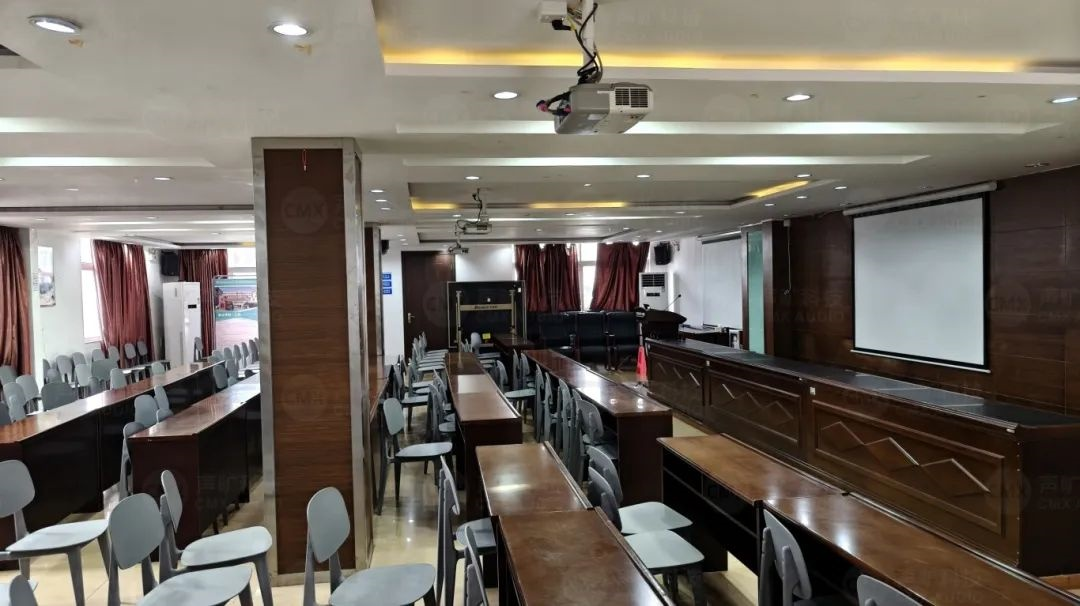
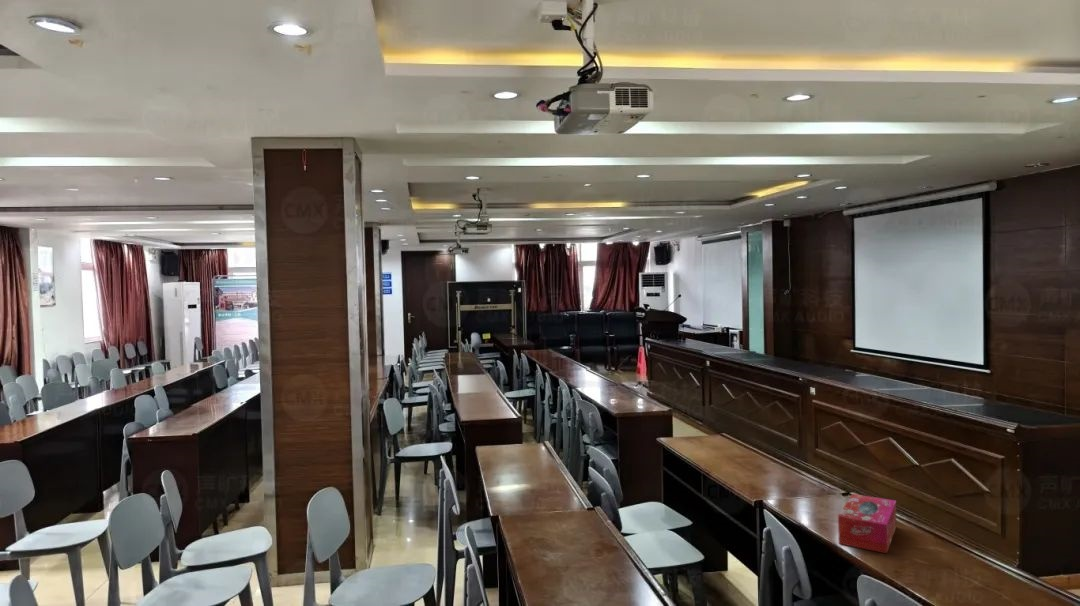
+ tissue box (868, 521)
